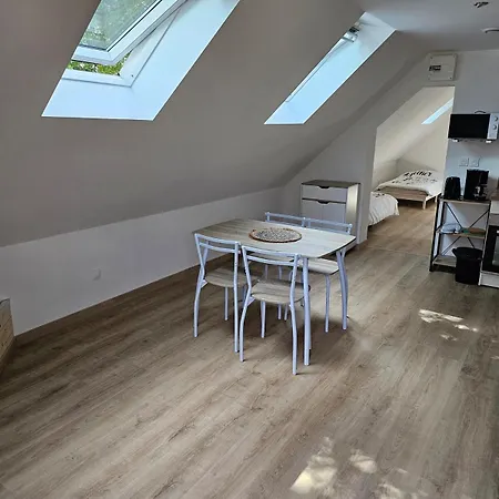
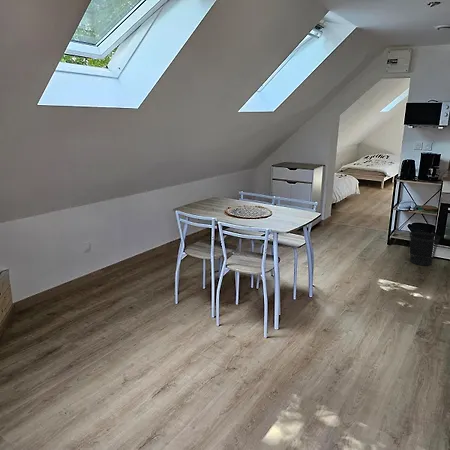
+ wastebasket (422, 249)
